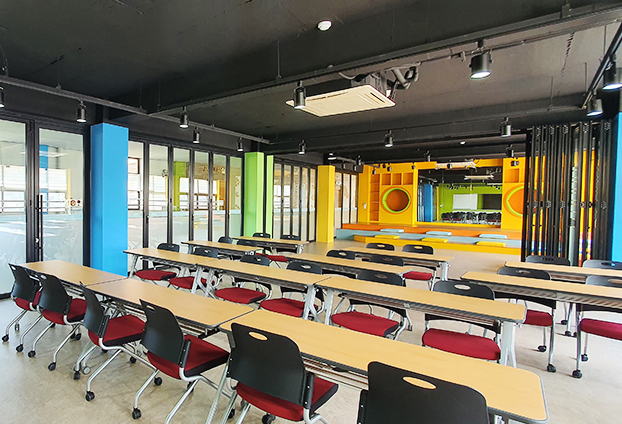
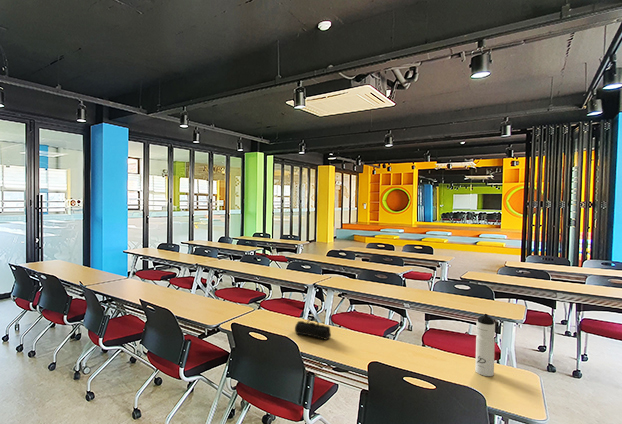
+ pencil case (312, 326)
+ water bottle (485, 343)
